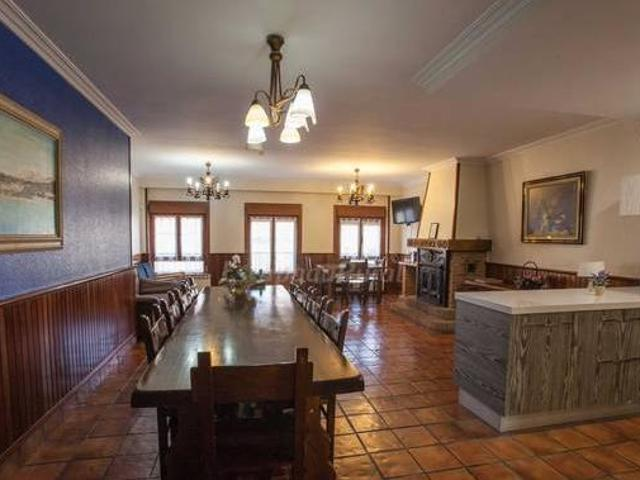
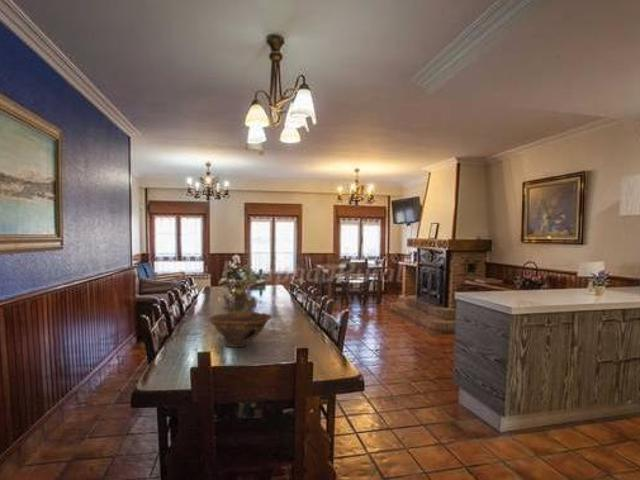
+ bowl (240, 330)
